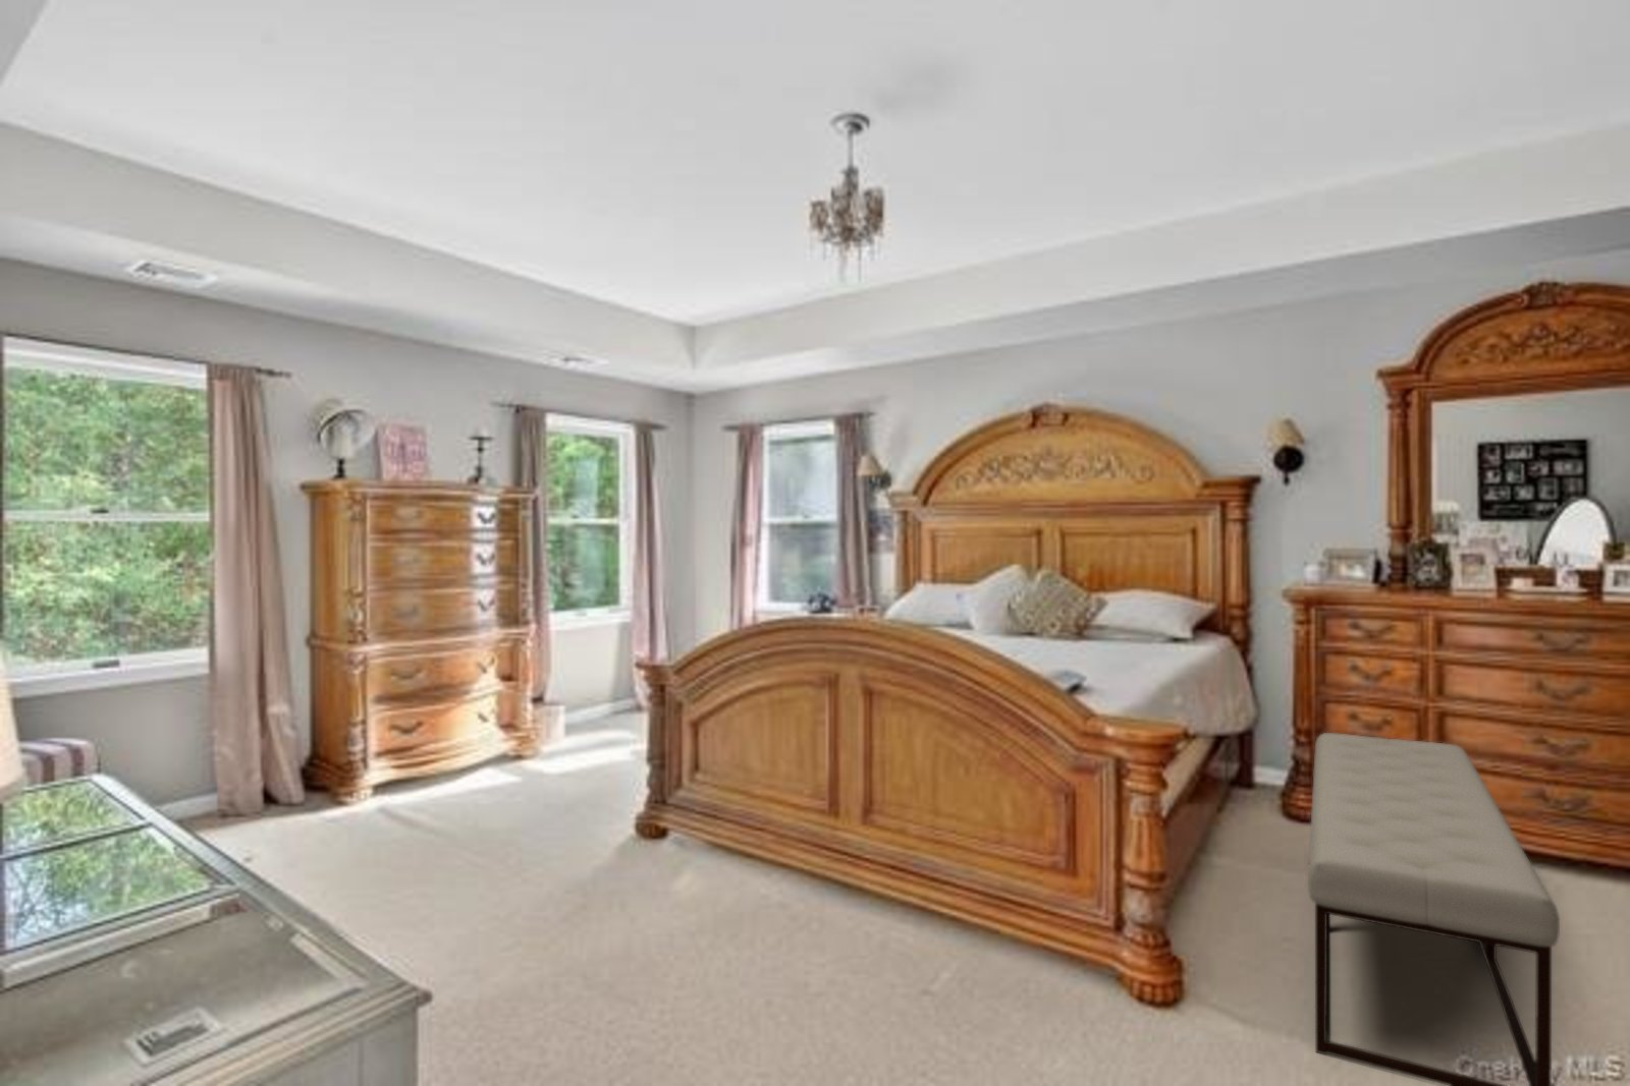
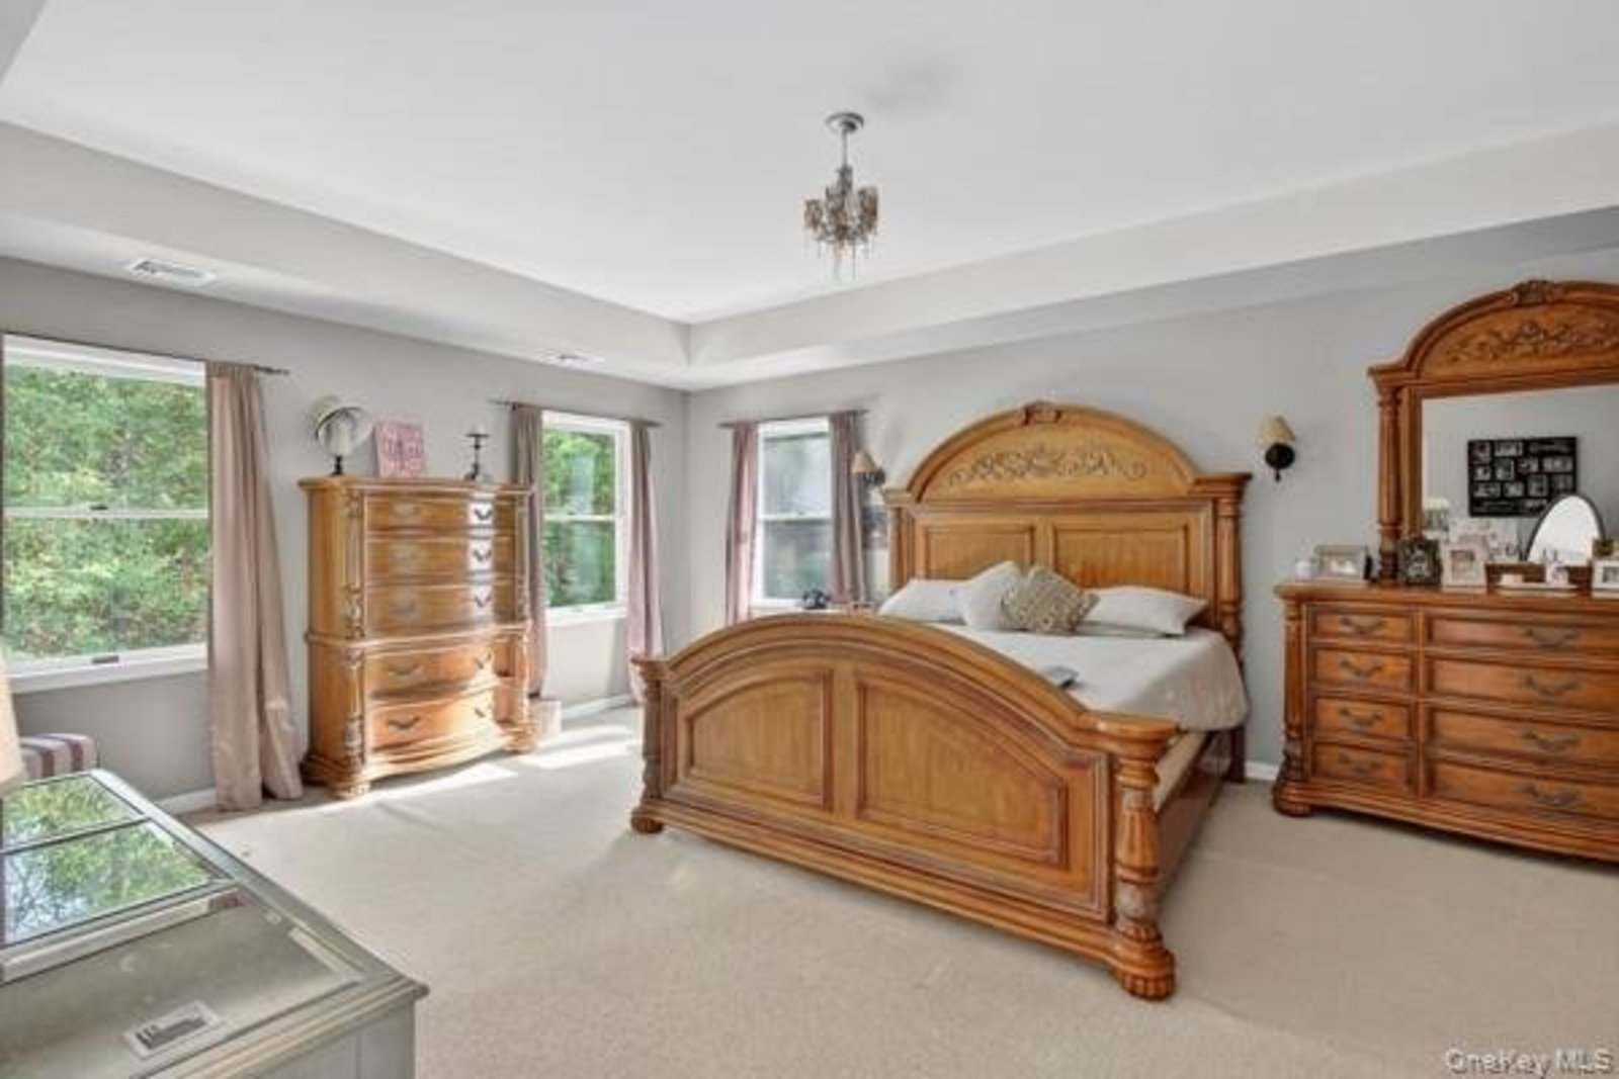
- bench (1403, 867)
